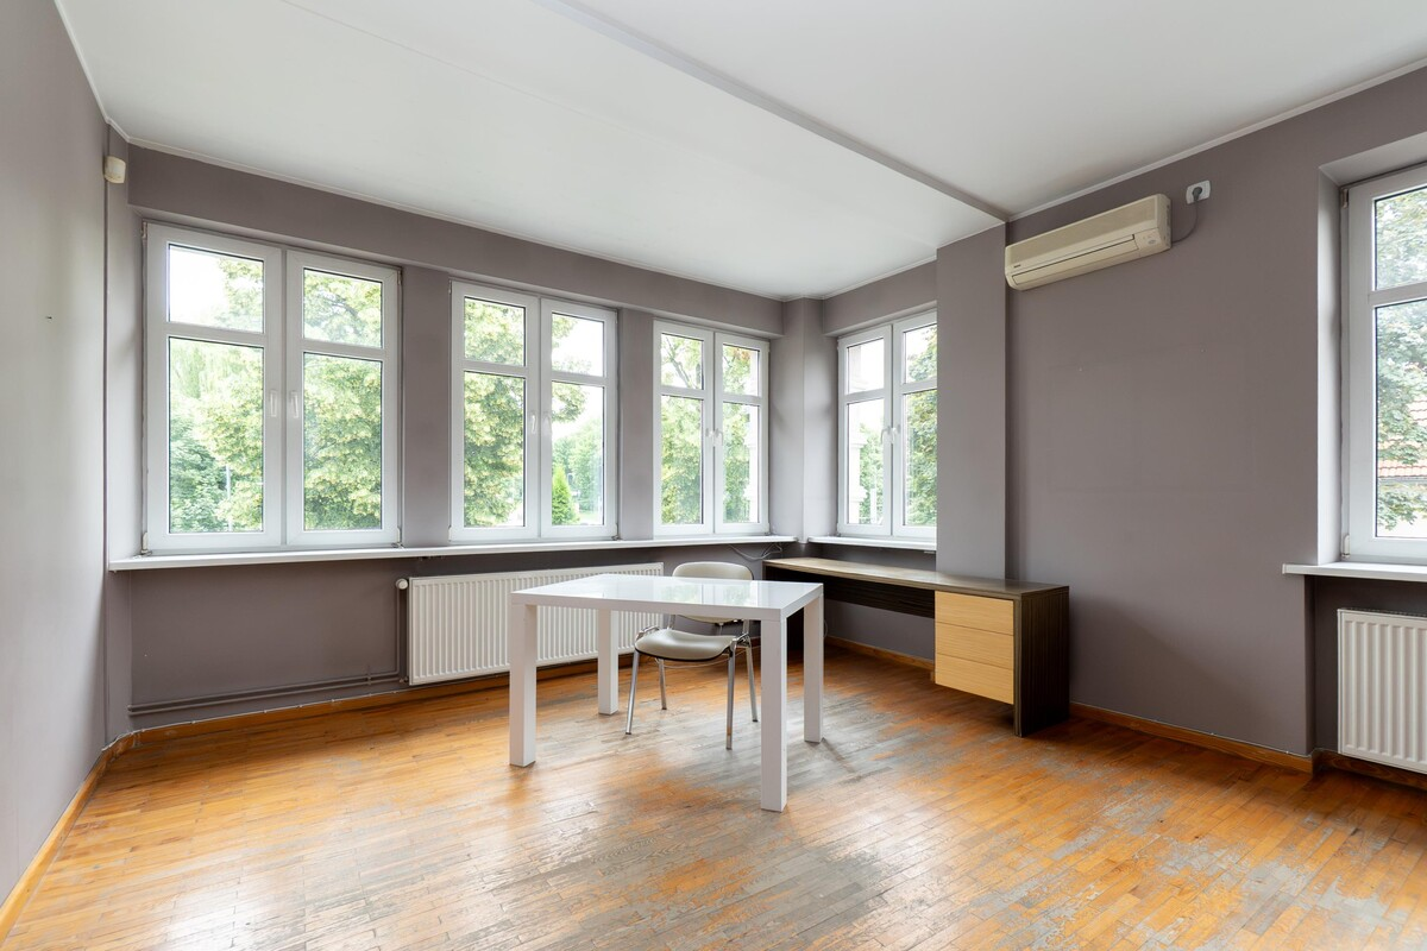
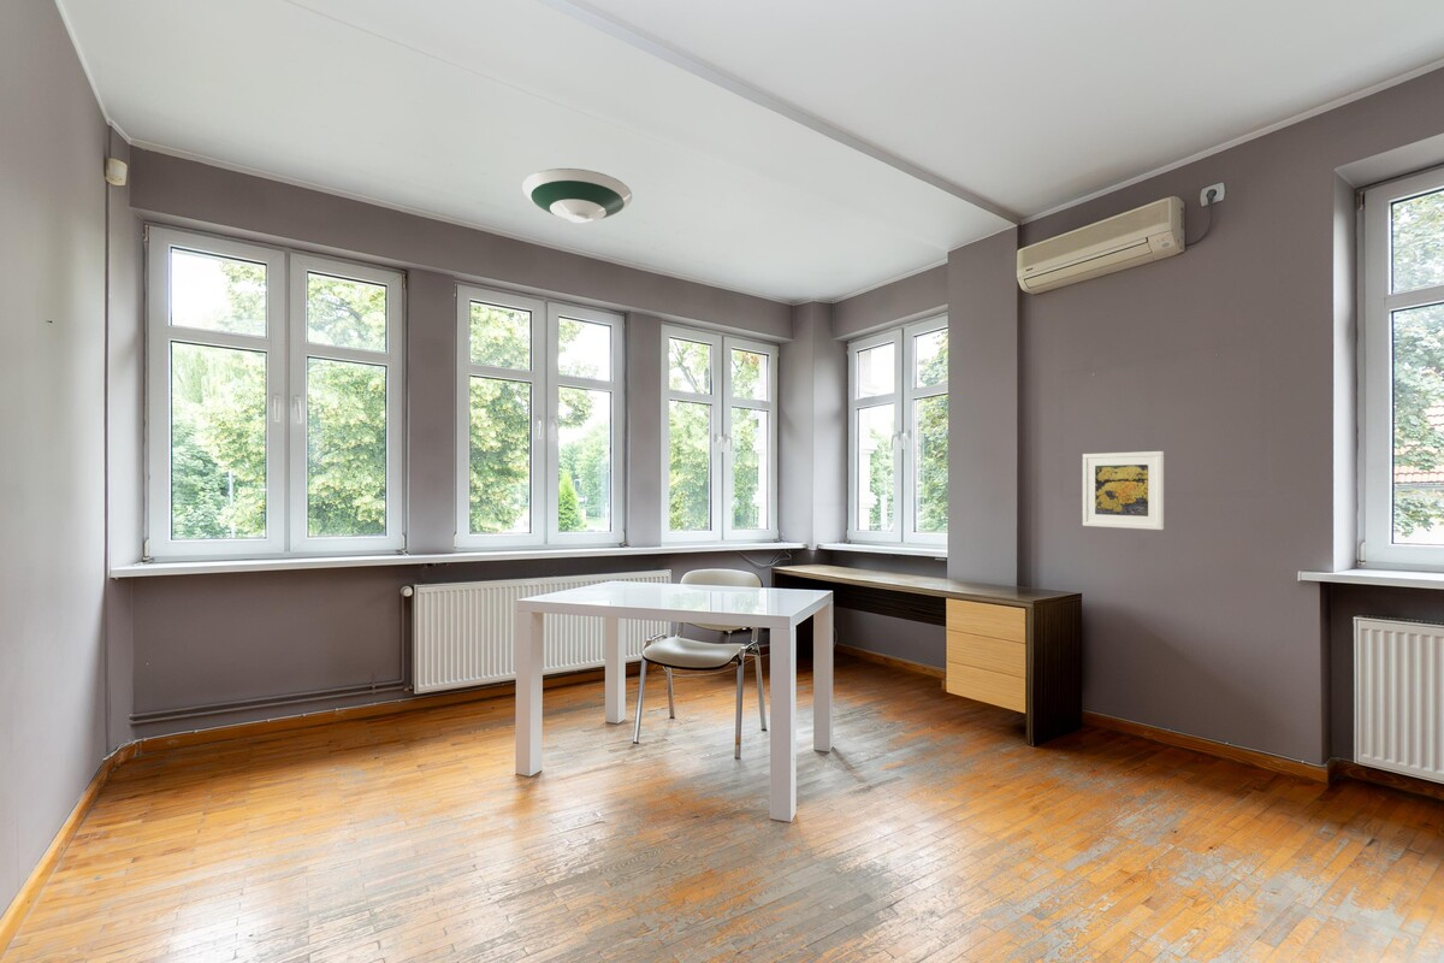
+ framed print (1120, 490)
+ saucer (578, 206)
